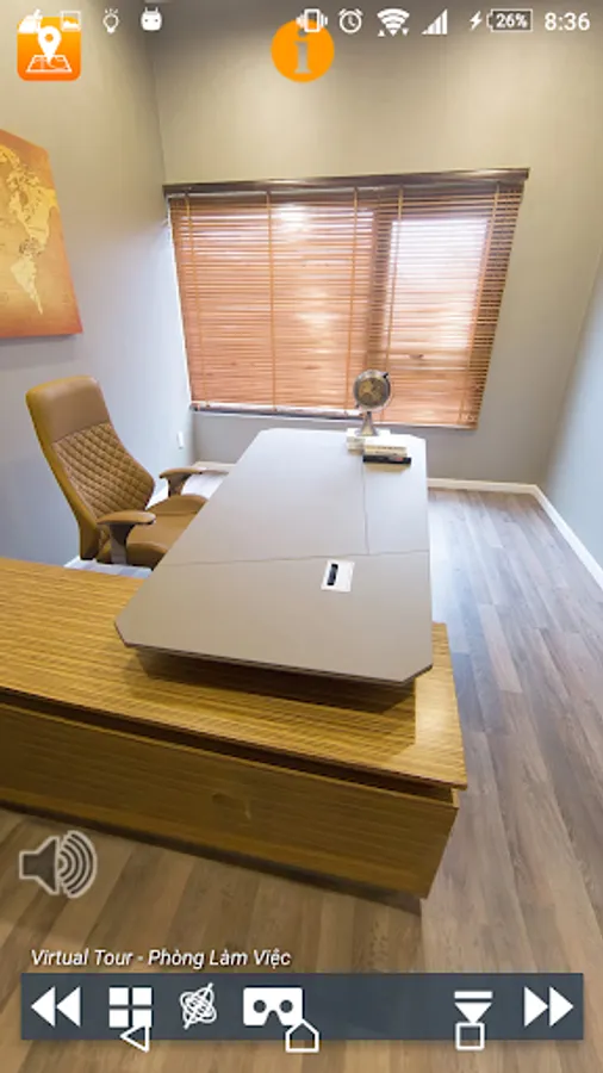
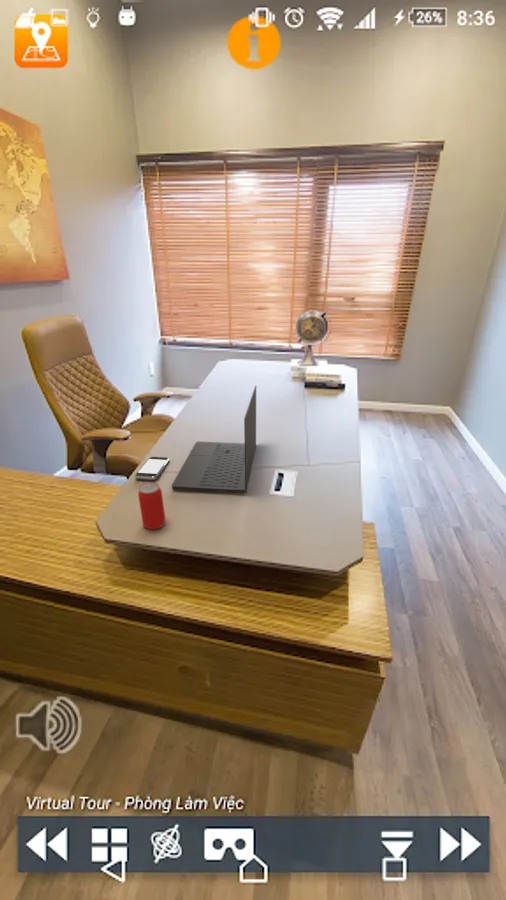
+ laptop (216, 442)
+ smartphone (153, 467)
+ beverage can (151, 505)
